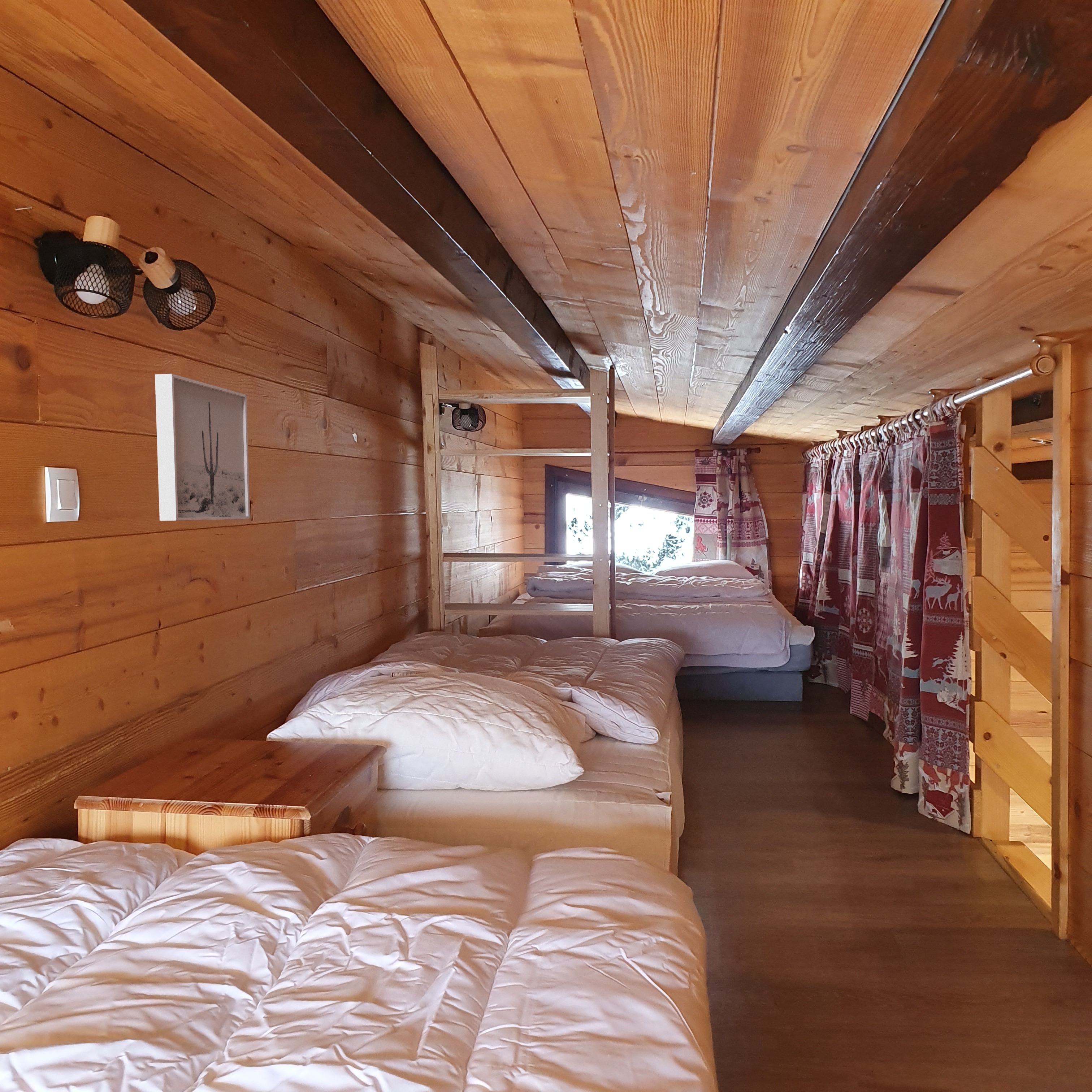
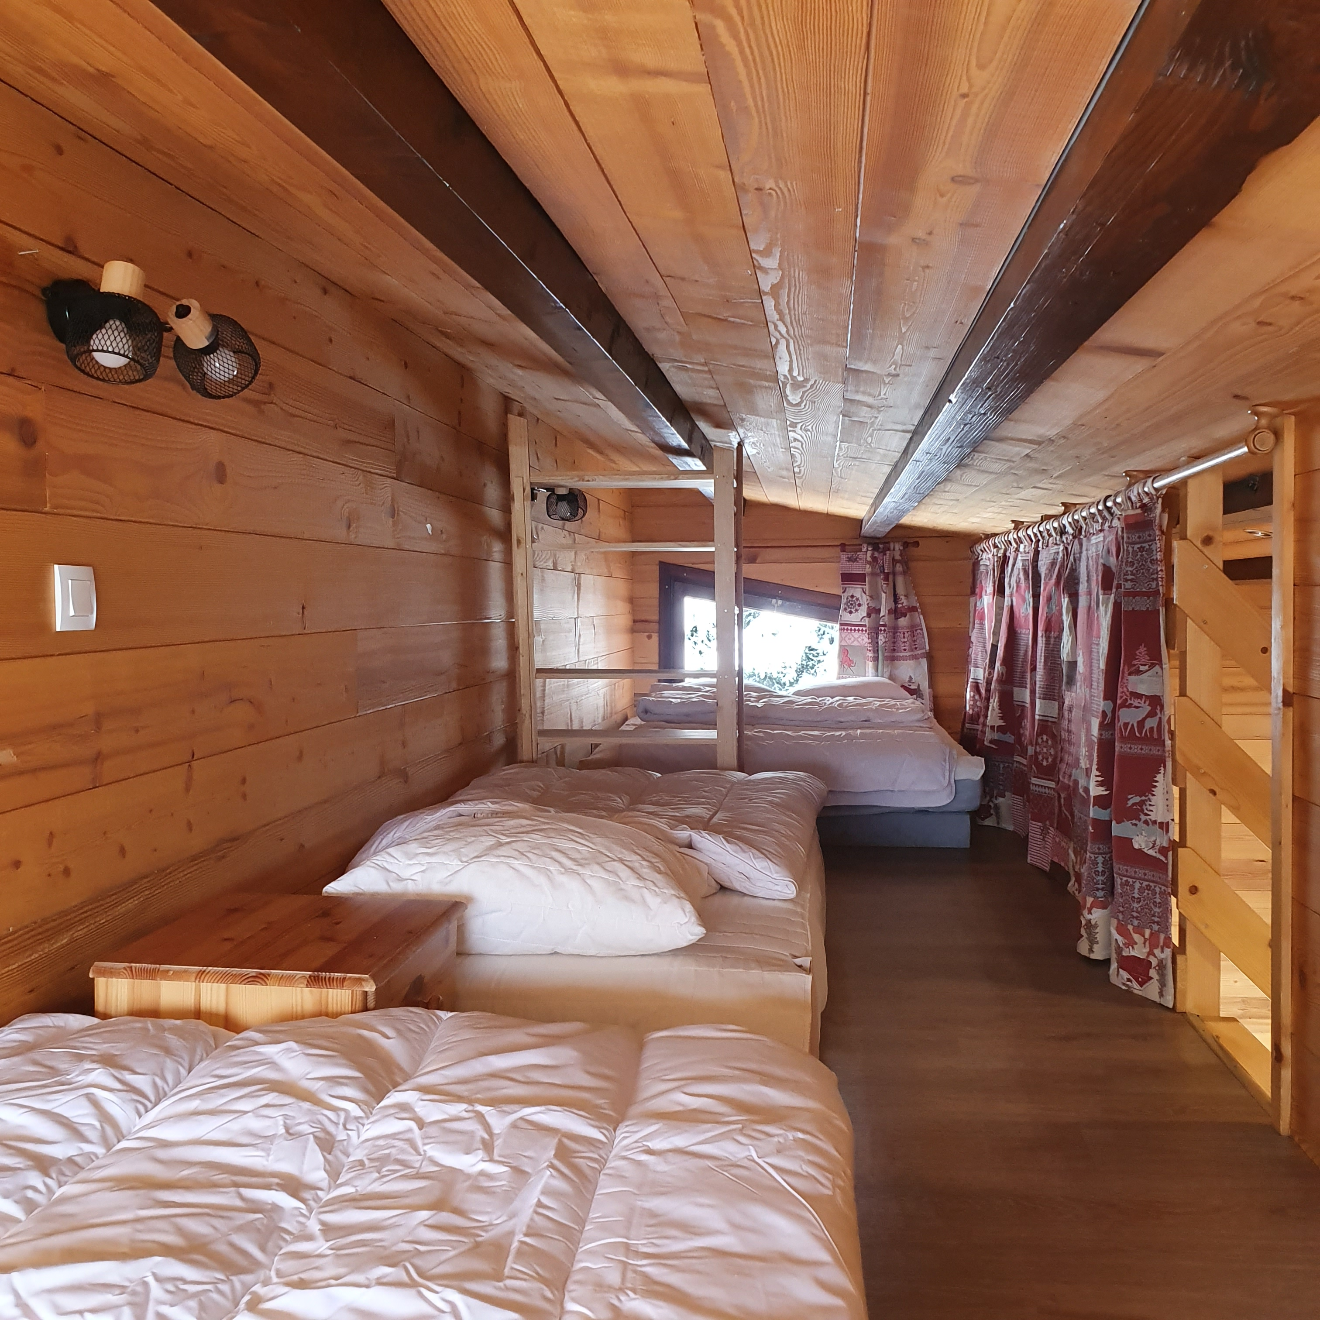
- wall art (206, 453)
